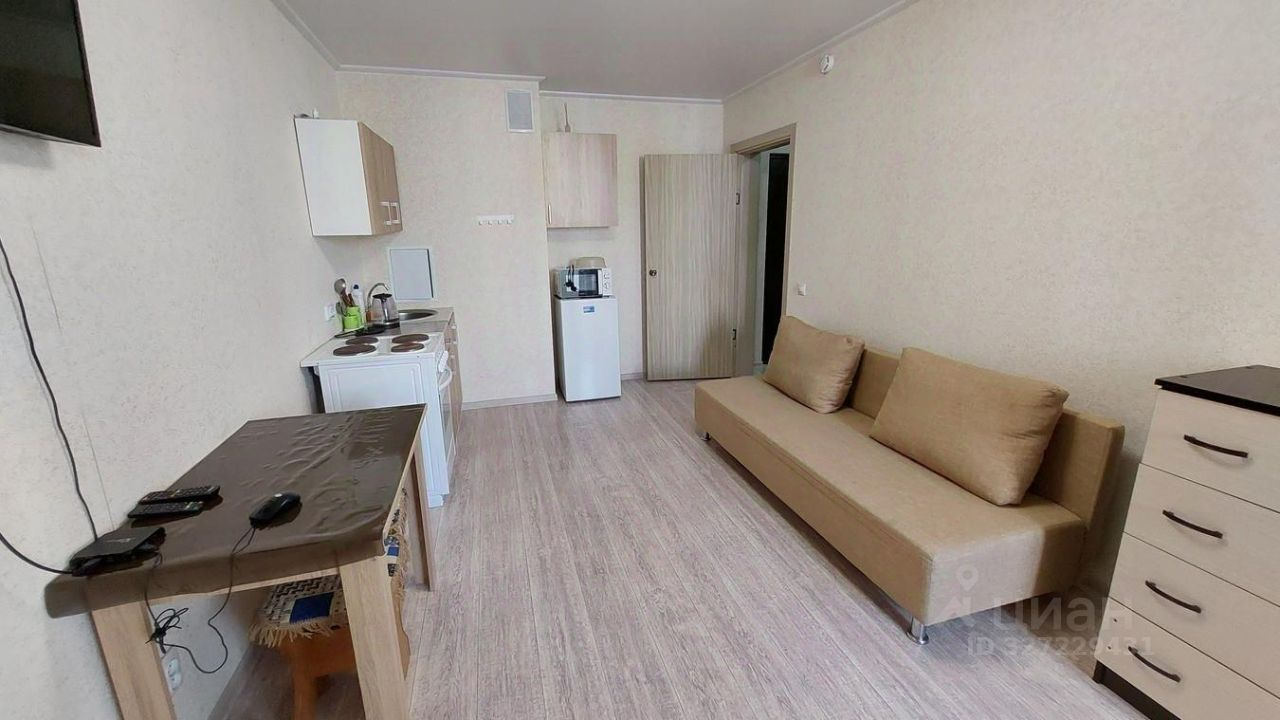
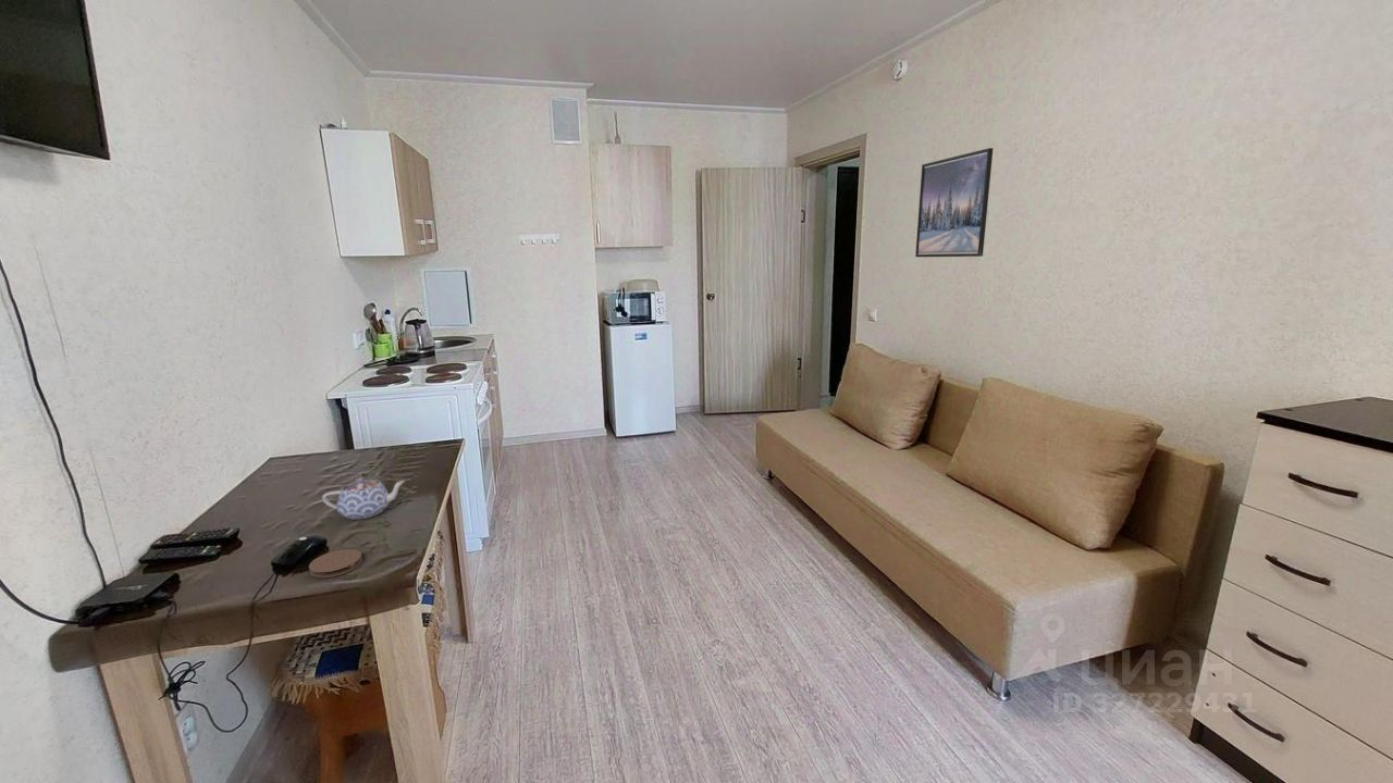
+ coaster (335, 562)
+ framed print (950, 208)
+ teapot (365, 495)
